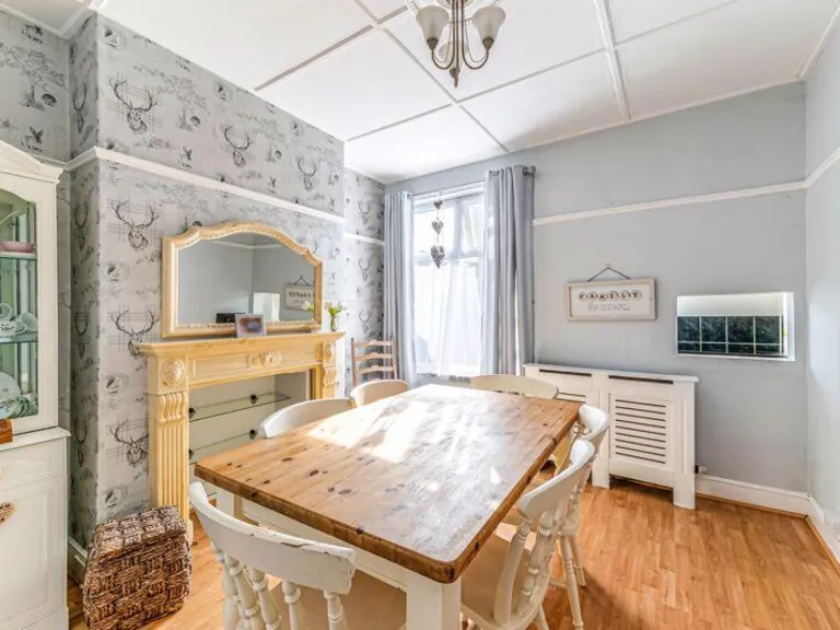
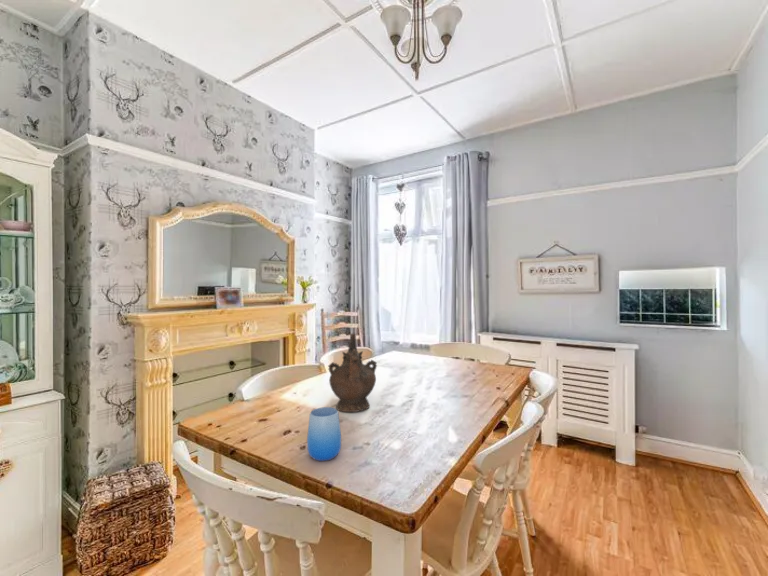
+ ceremonial vessel (353, 370)
+ cup (324, 433)
